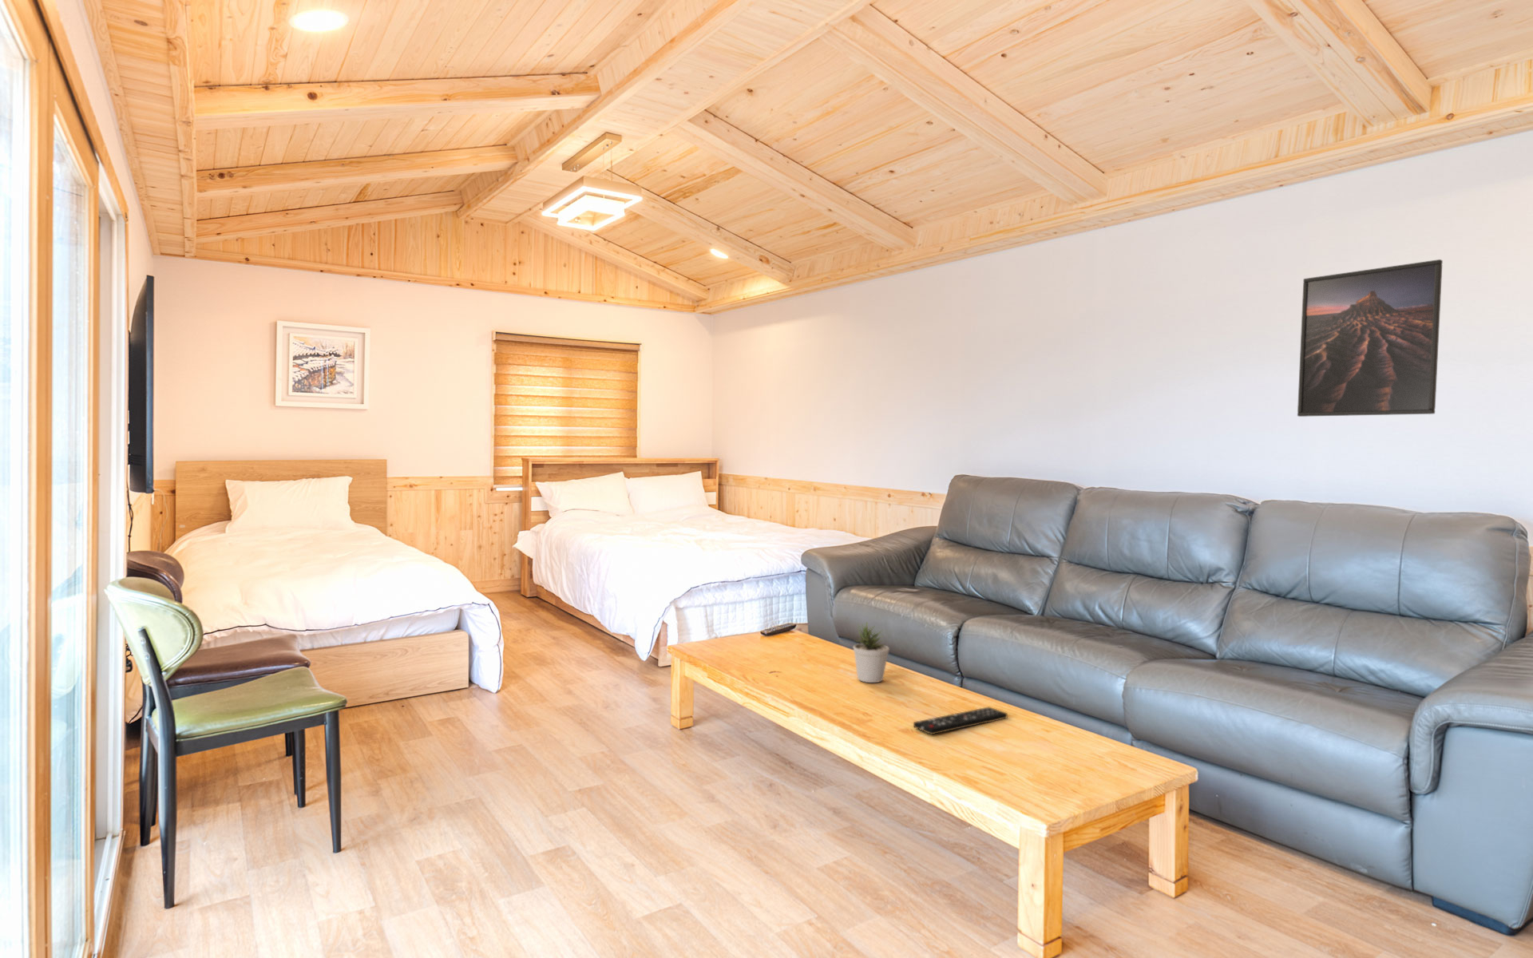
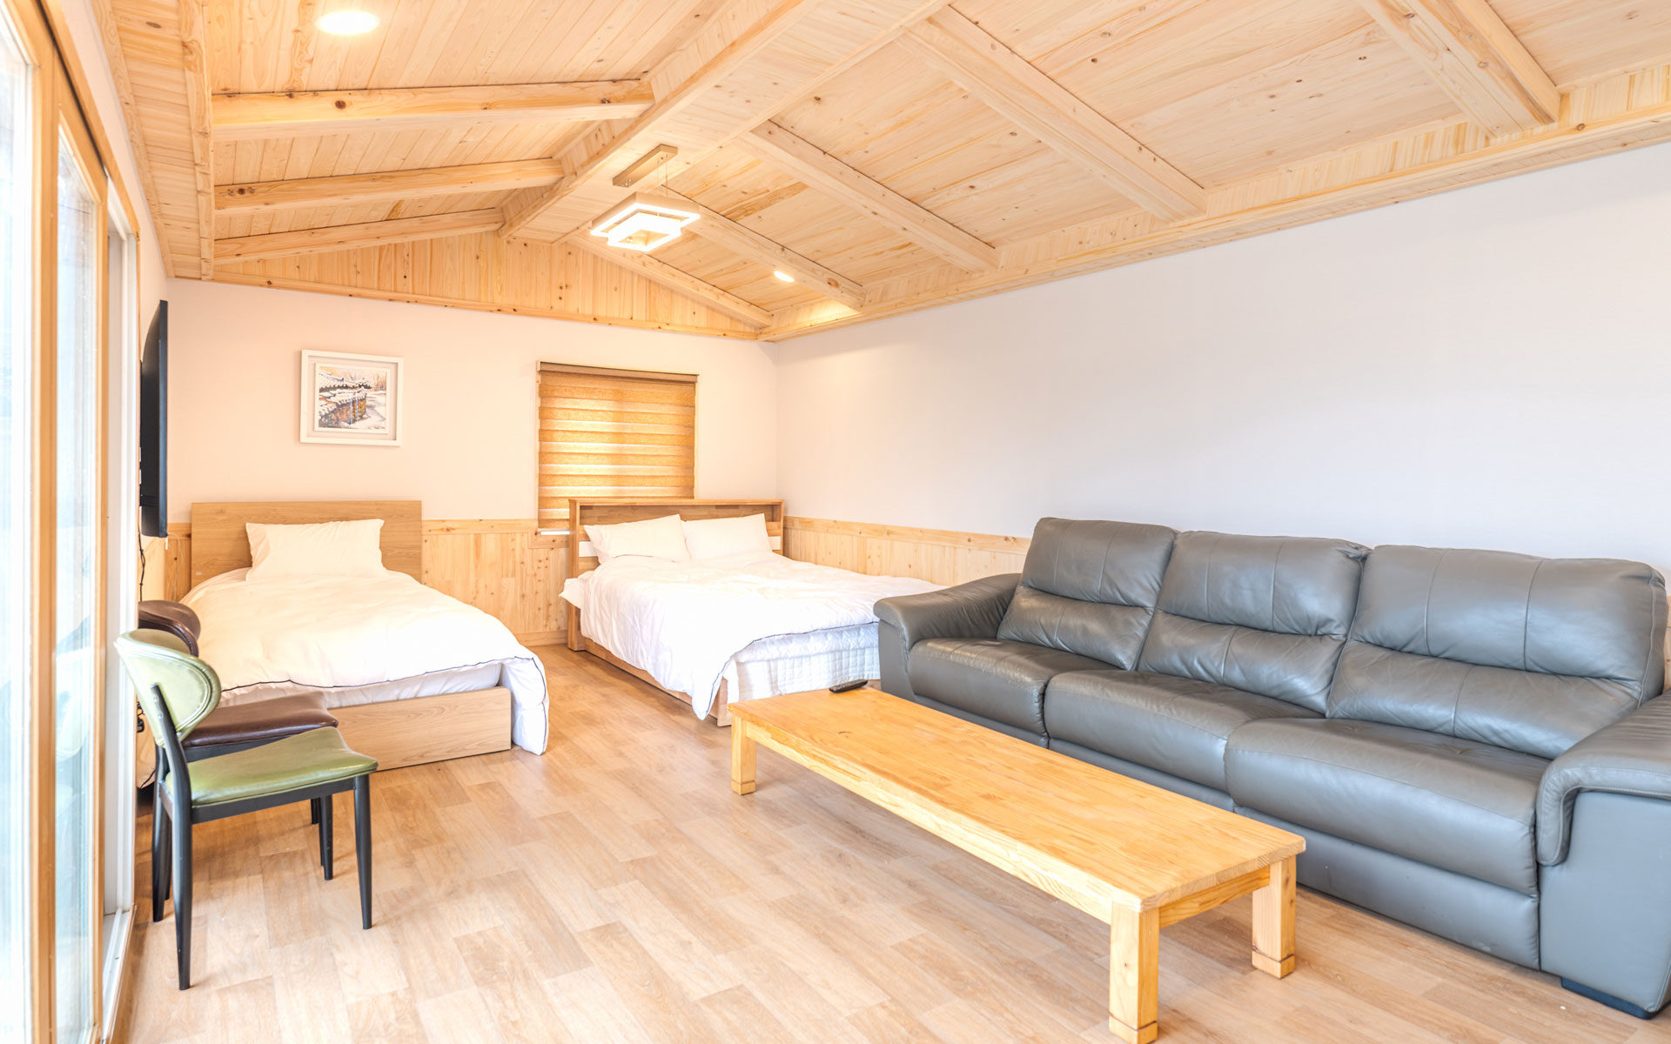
- potted plant (871, 651)
- remote control (960, 720)
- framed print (1365, 342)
